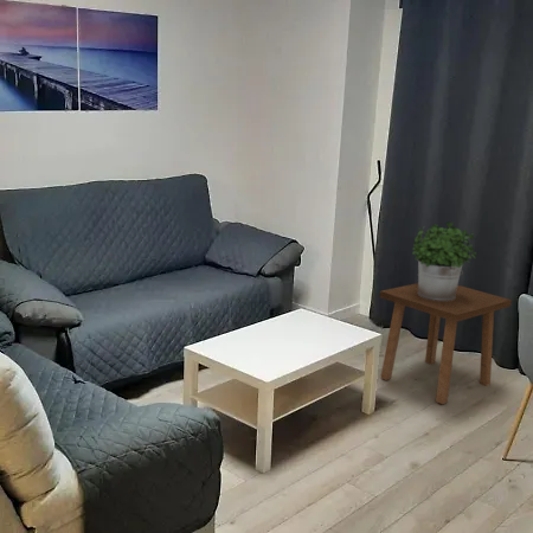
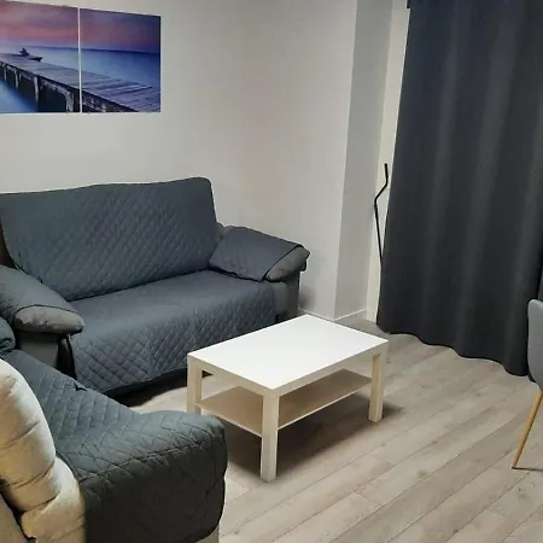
- potted plant (442, 258)
- stool (437, 339)
